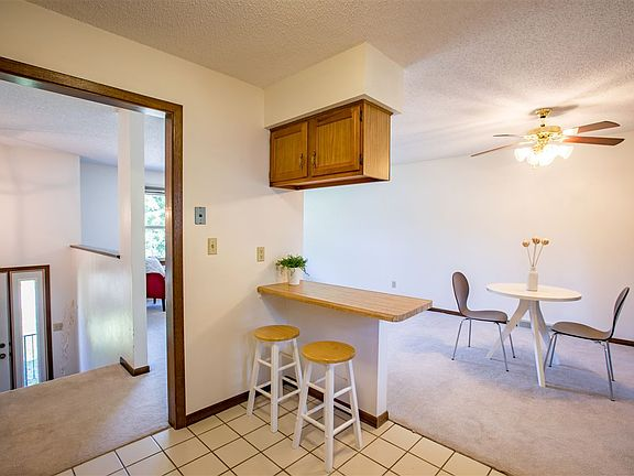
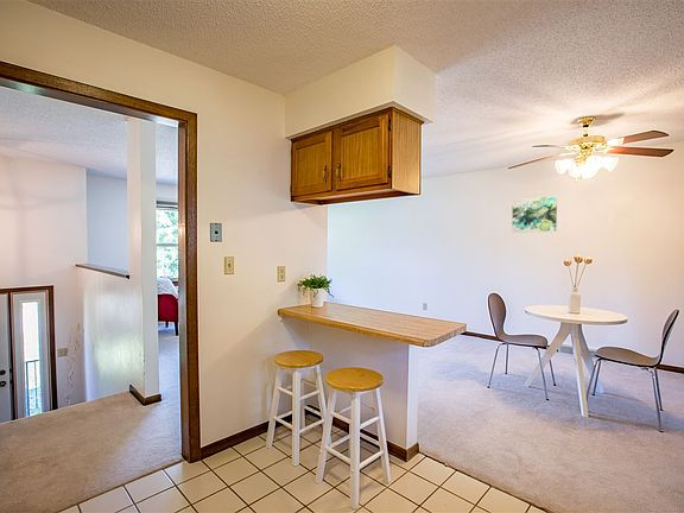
+ wall art (533, 215)
